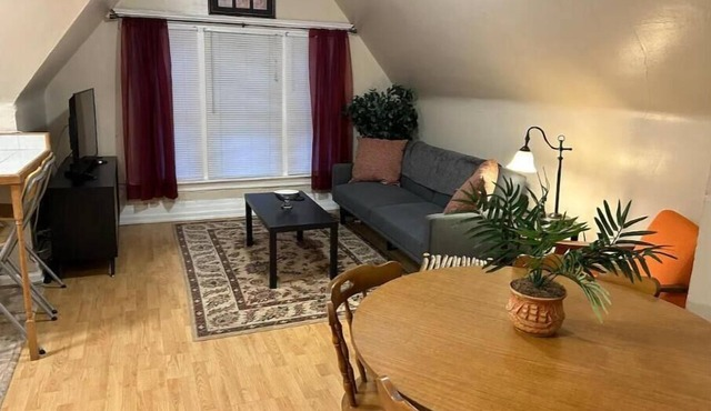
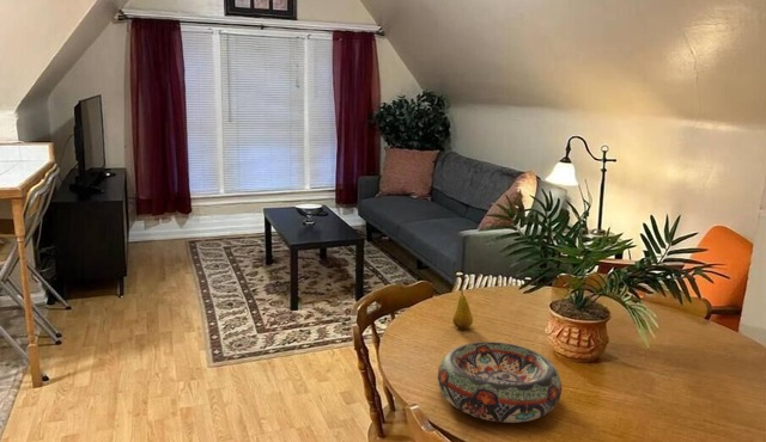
+ fruit (463, 307)
+ decorative bowl (498, 380)
